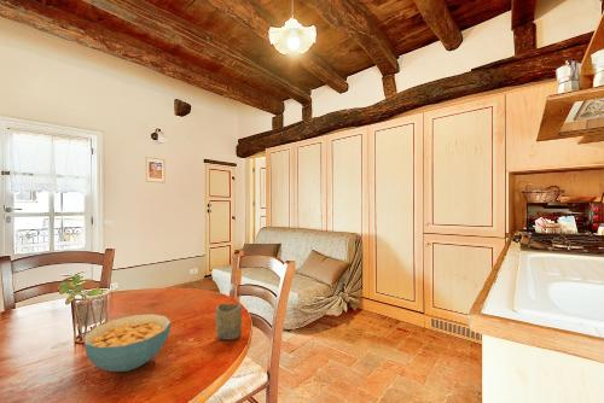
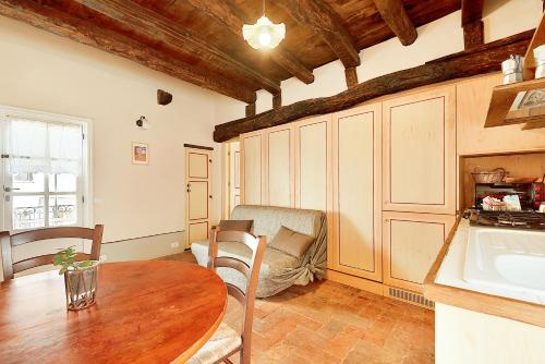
- cup (228, 321)
- cereal bowl (129, 346)
